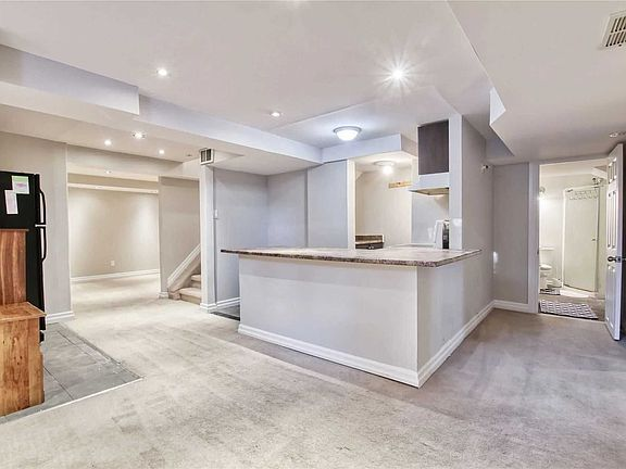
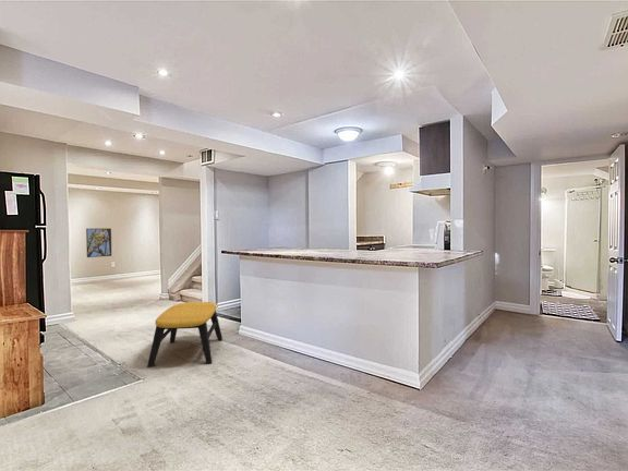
+ bench (189, 327)
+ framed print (99, 242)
